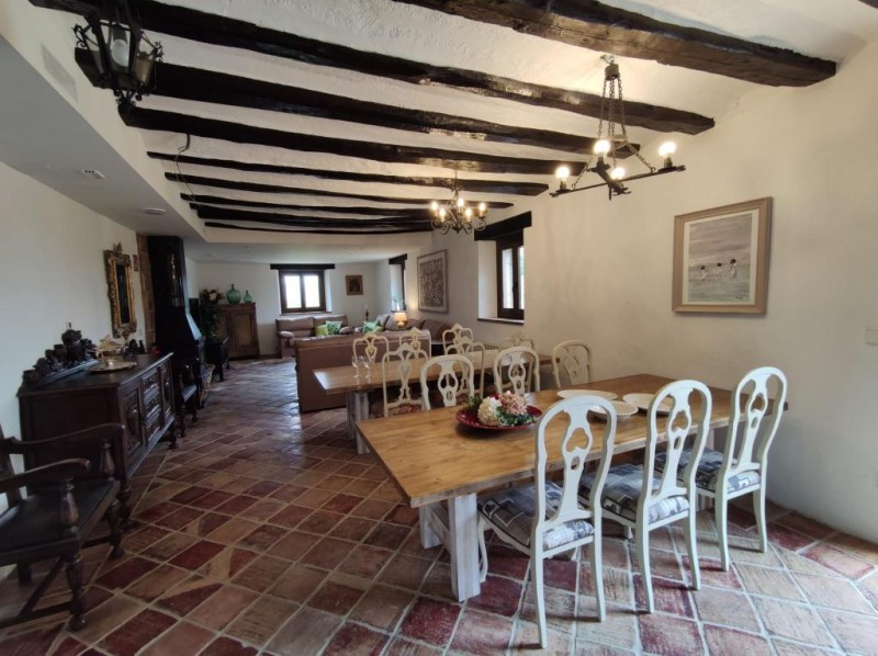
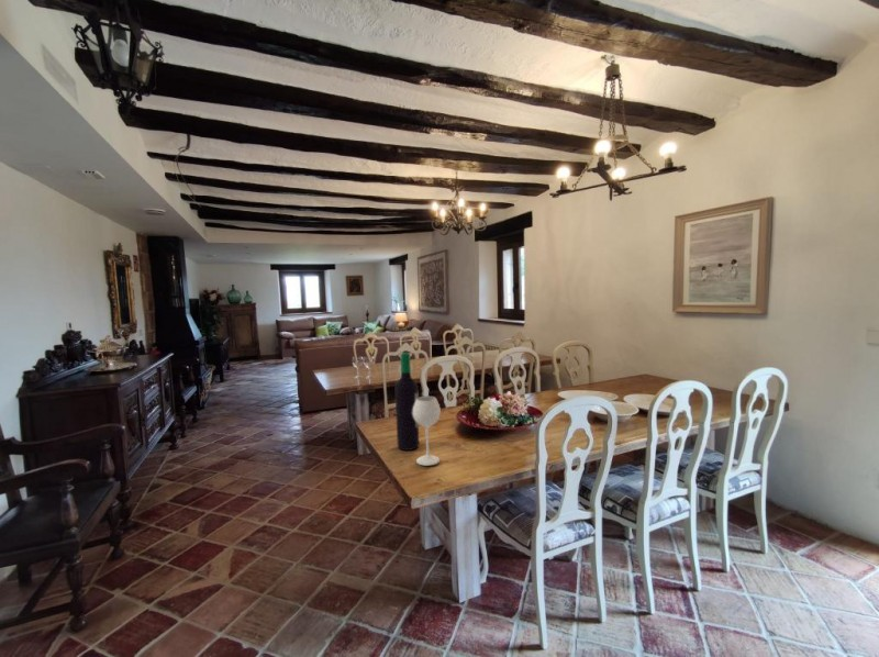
+ wine bottle (416, 404)
